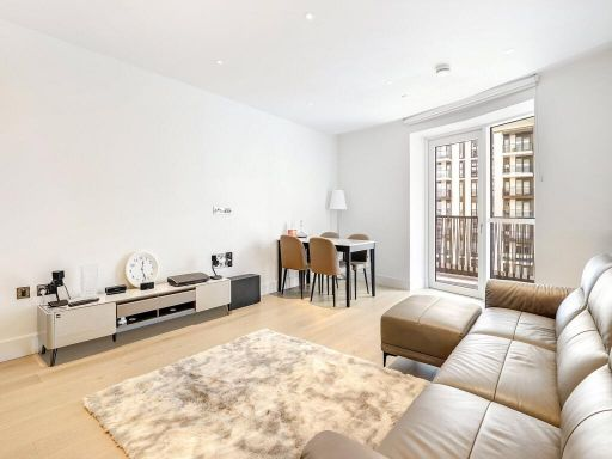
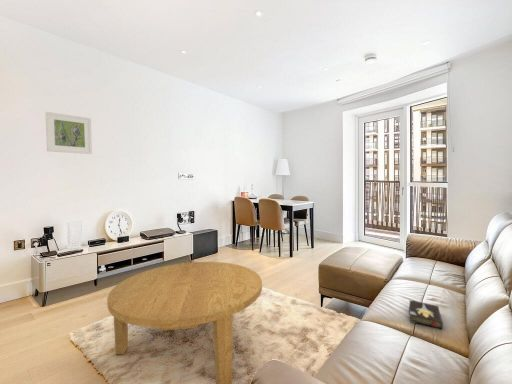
+ hardback book (424, 312)
+ coffee table (190, 314)
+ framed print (69, 133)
